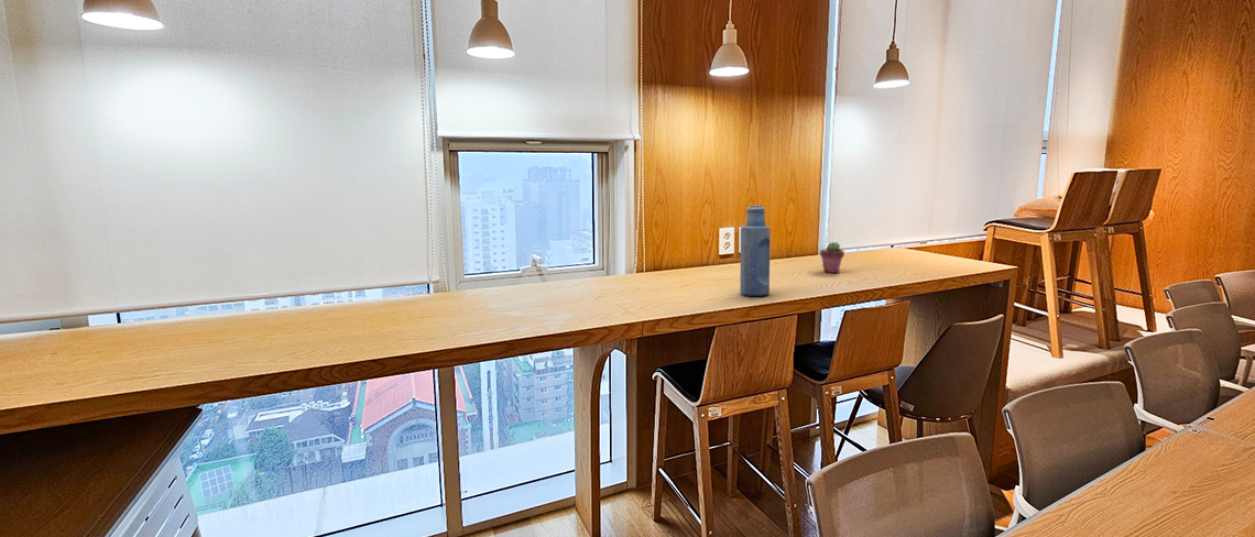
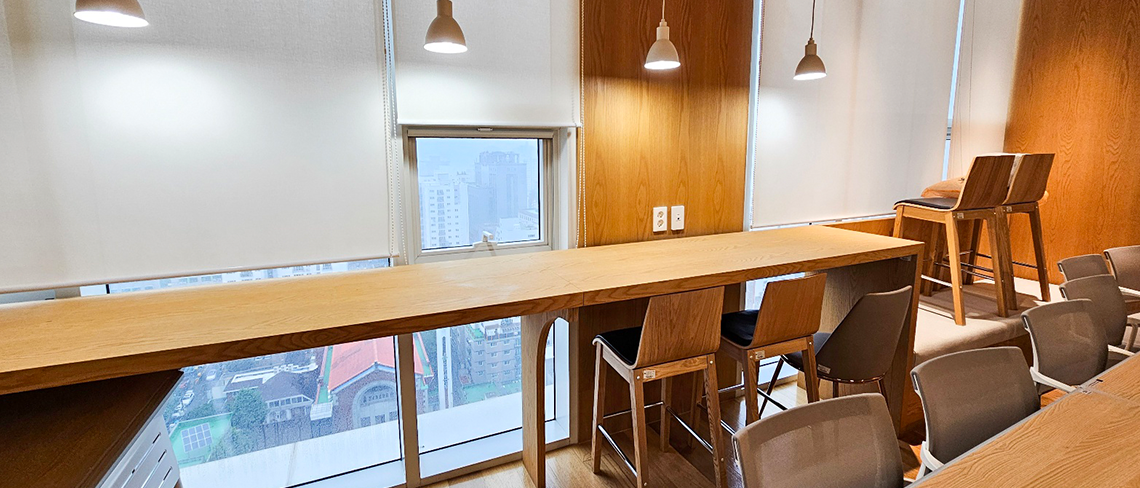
- potted succulent (831, 256)
- bottle (755, 250)
